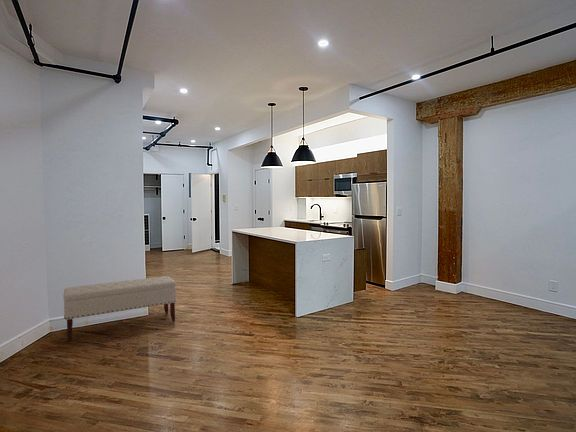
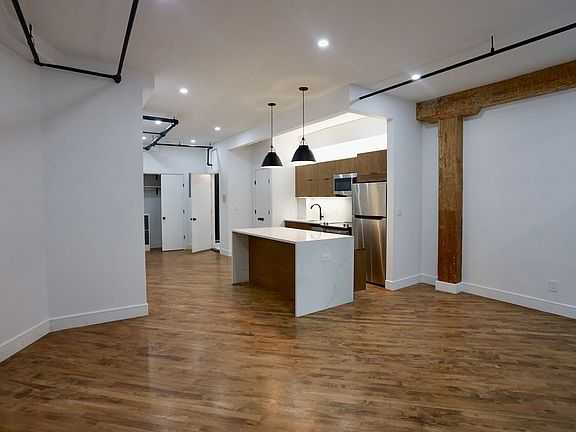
- bench (122, 304)
